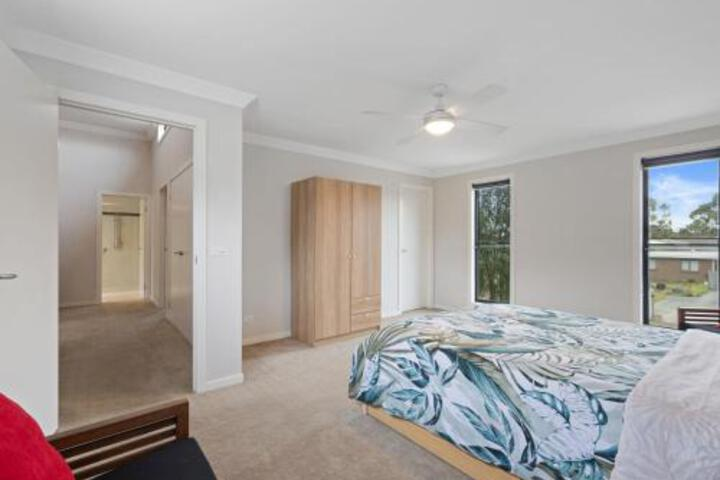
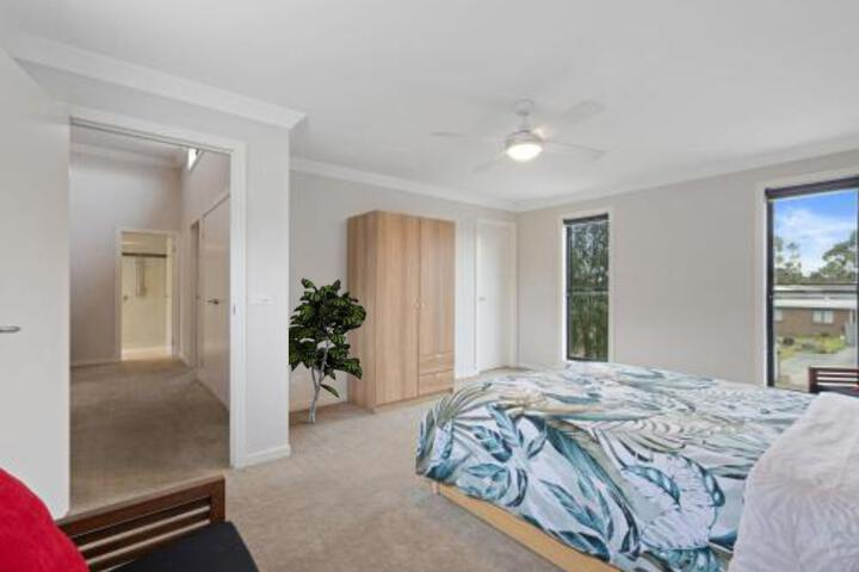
+ indoor plant (317, 348)
